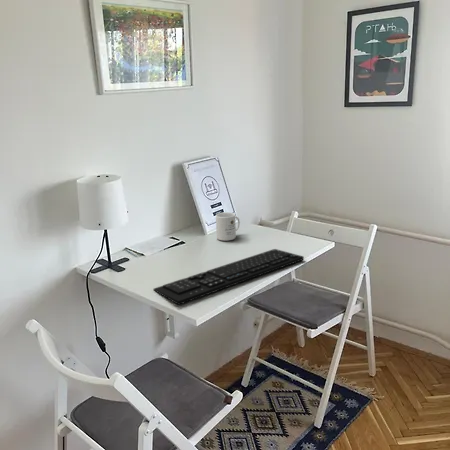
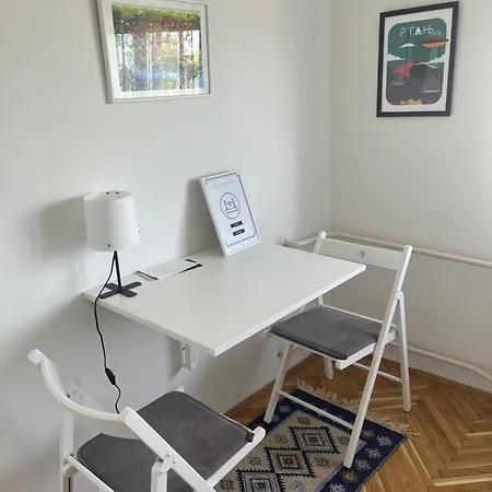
- mug (229, 225)
- keyboard (233, 271)
